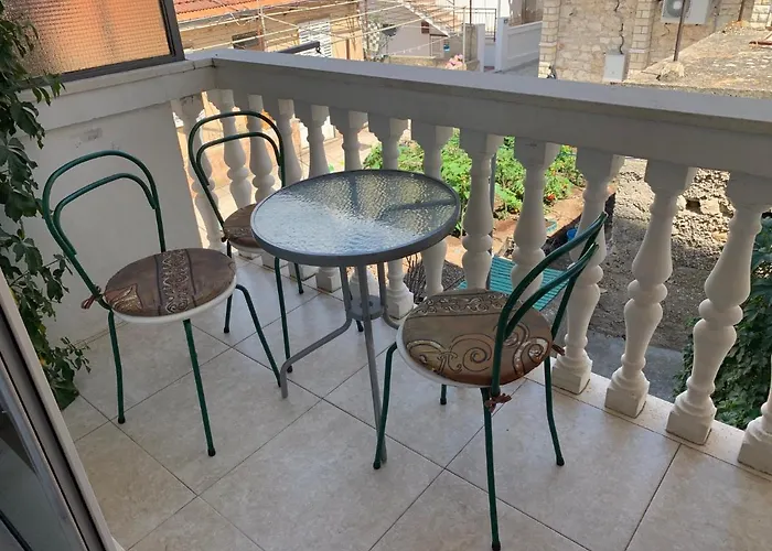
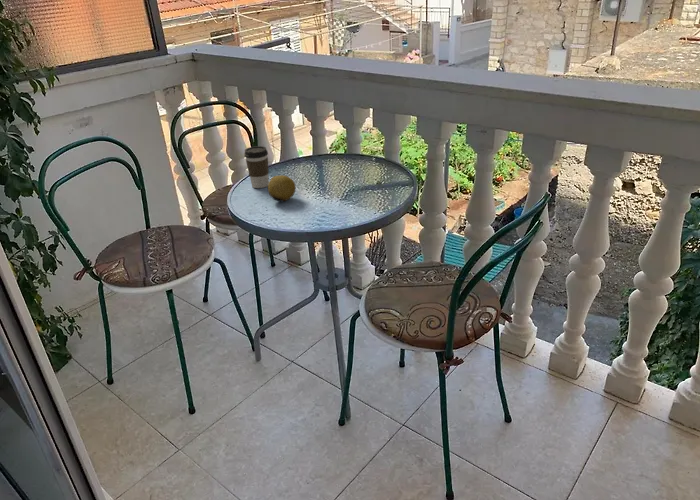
+ coffee cup (257, 167)
+ fruit (281, 188)
